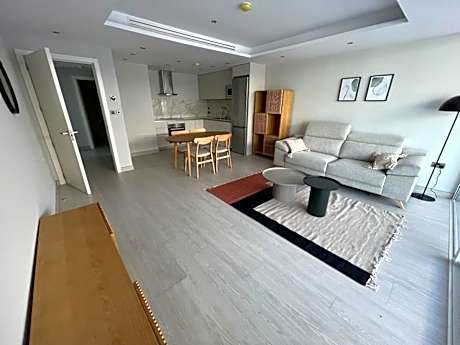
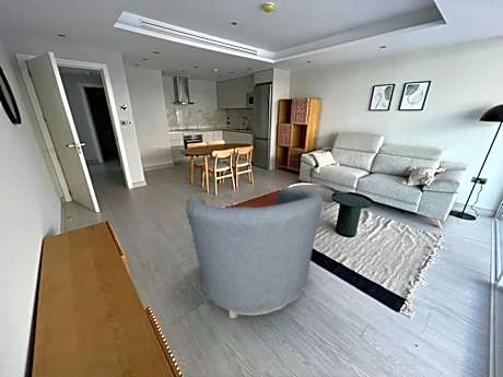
+ armchair (247, 233)
